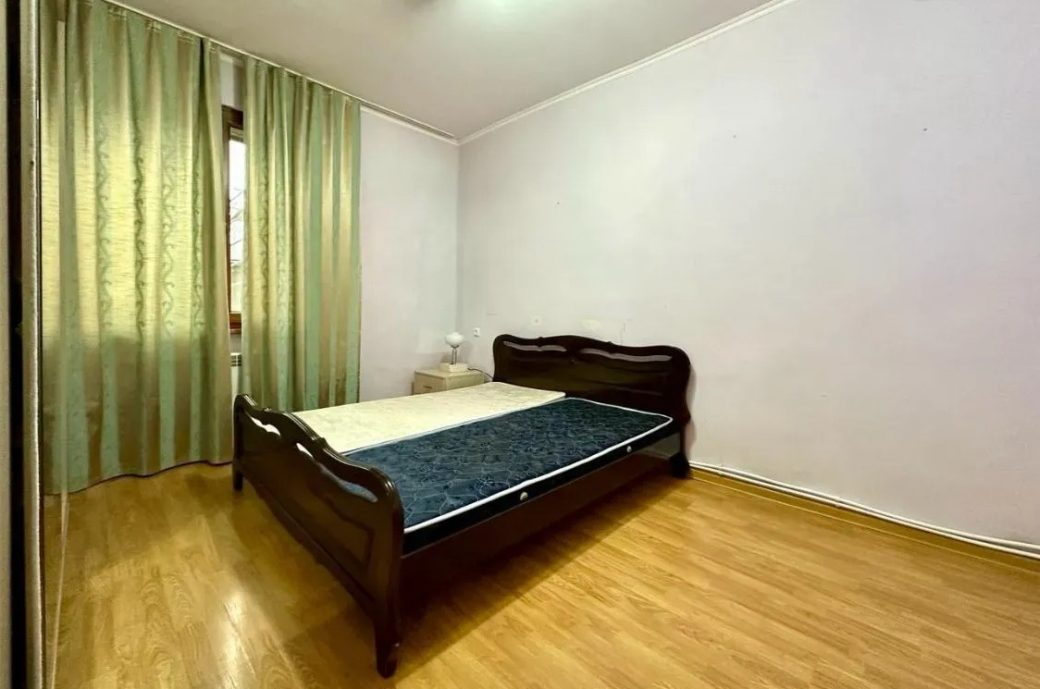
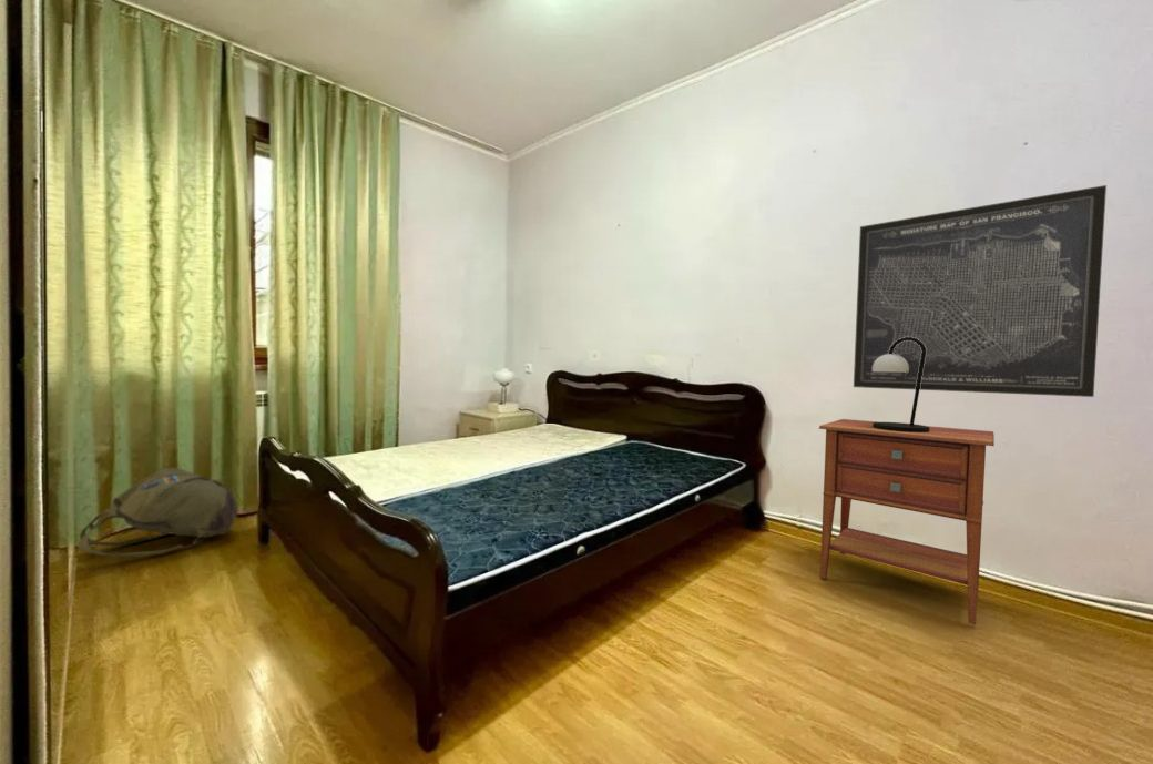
+ nightstand (900, 506)
+ backpack (162, 508)
+ table lamp (906, 371)
+ wall art (961, 300)
